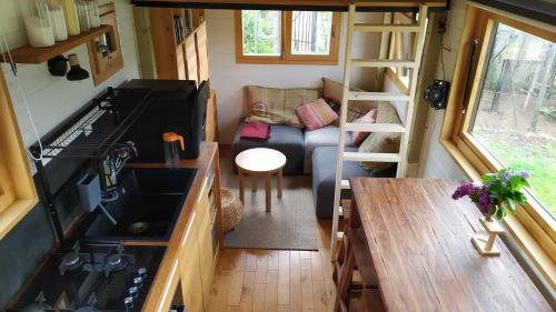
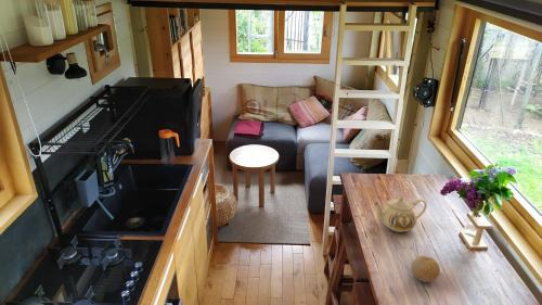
+ teapot (399, 212)
+ fruit (425, 268)
